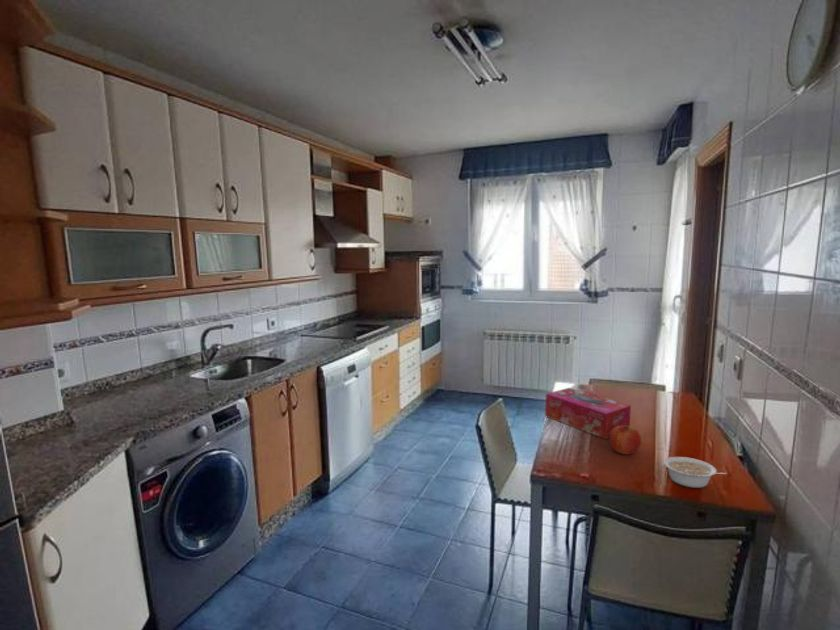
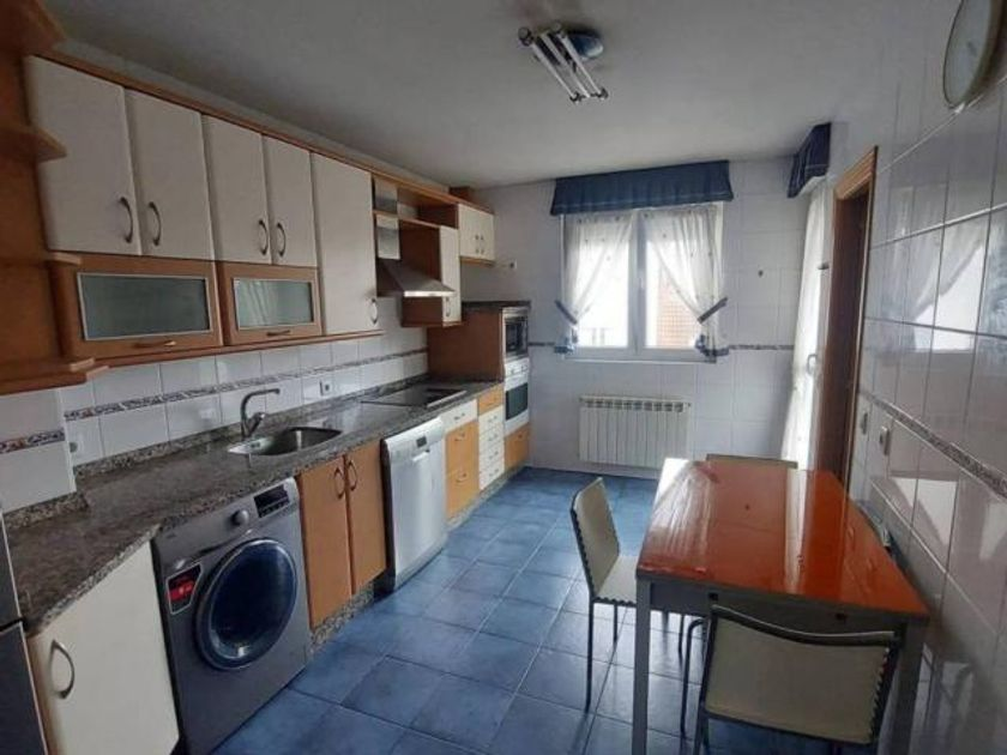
- fruit (625, 438)
- tissue box (585, 411)
- legume (691, 472)
